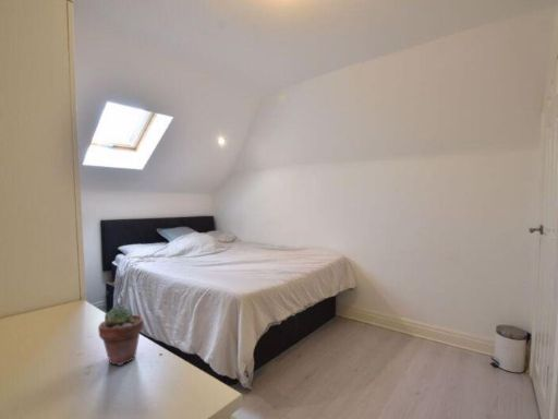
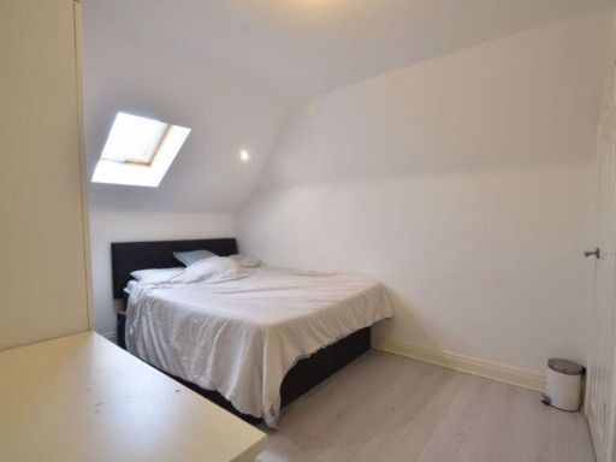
- potted succulent (121, 332)
